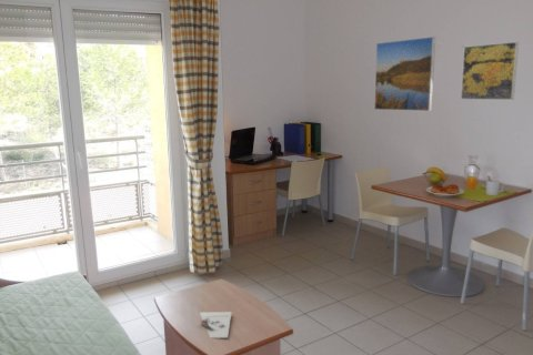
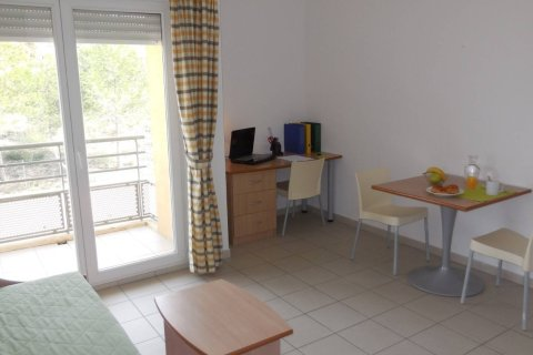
- architectural model (212, 322)
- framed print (487, 72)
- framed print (402, 75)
